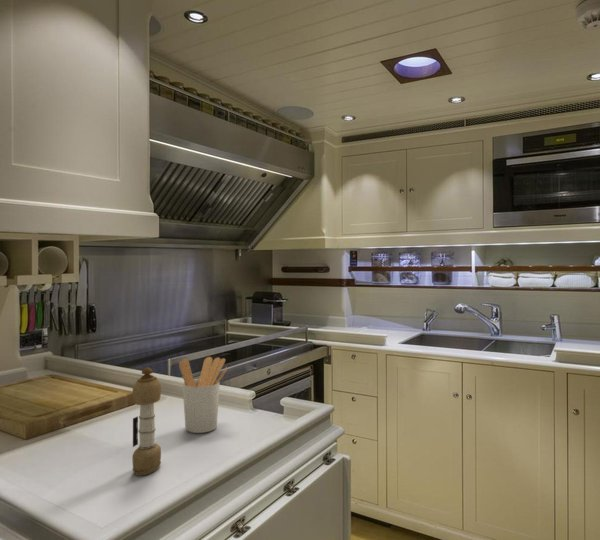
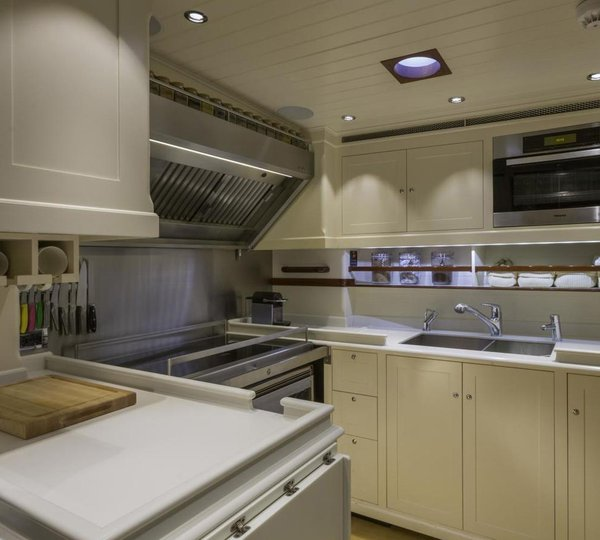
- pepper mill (145, 419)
- utensil holder (205, 391)
